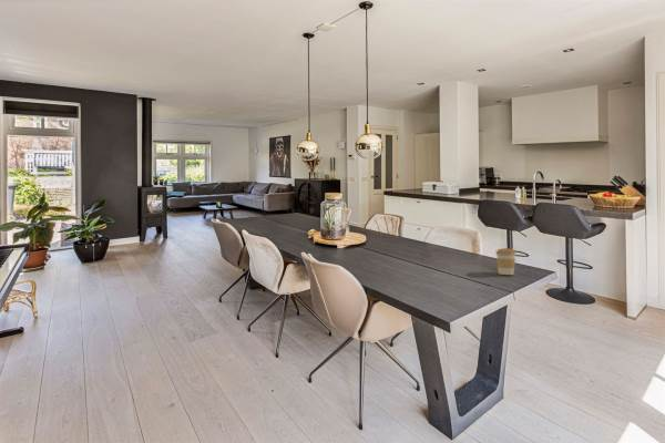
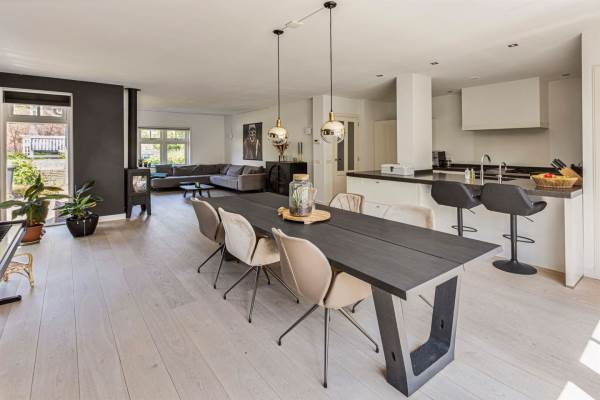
- coffee cup (505, 260)
